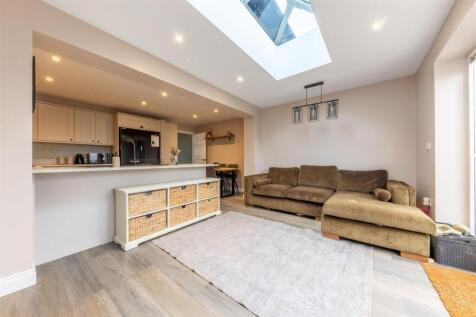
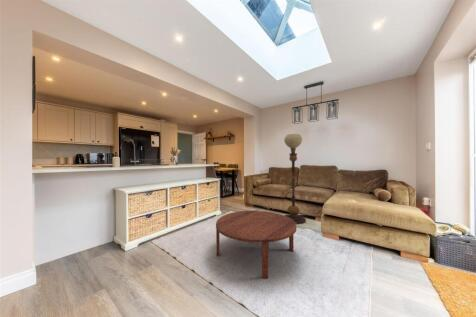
+ floor lamp (293, 177)
+ coffee table (255, 237)
